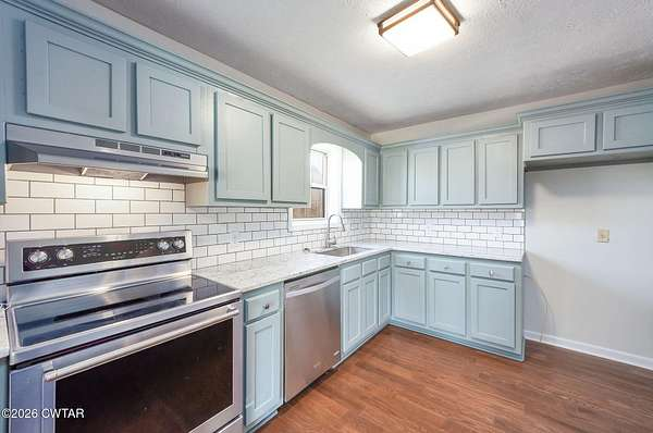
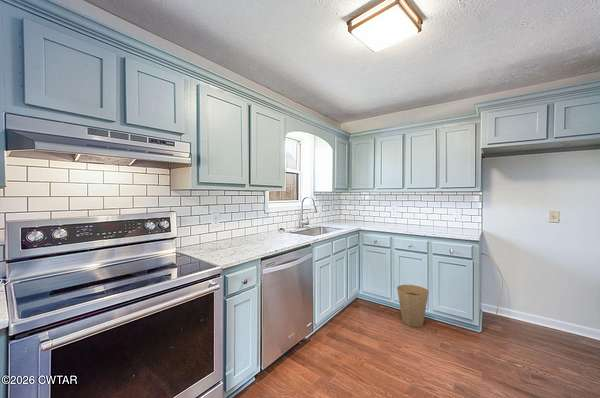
+ trash can (412, 306)
